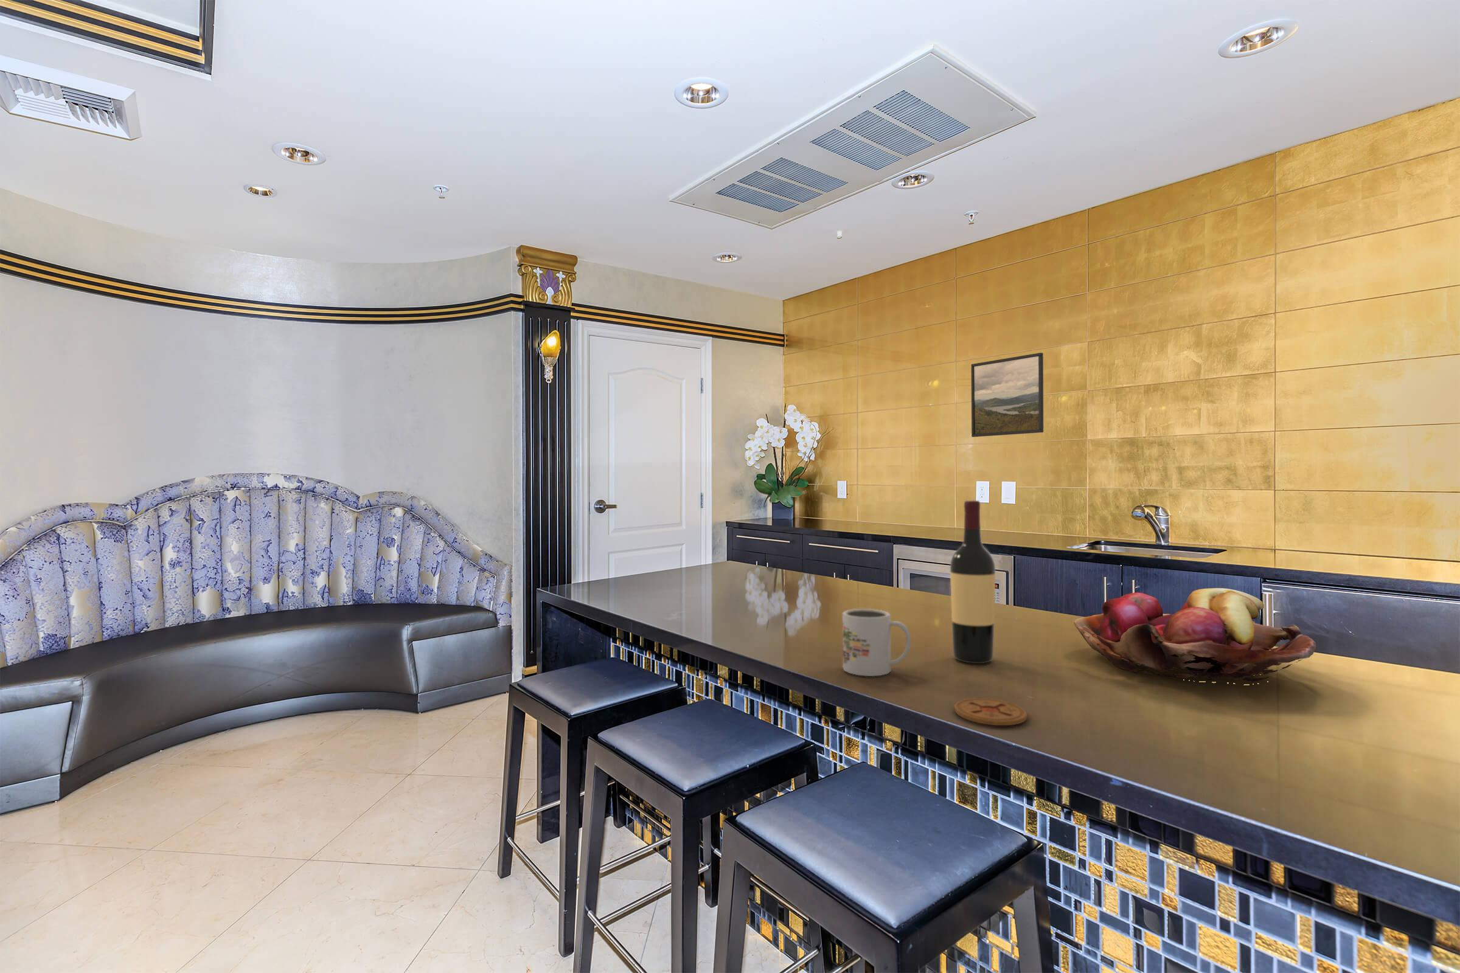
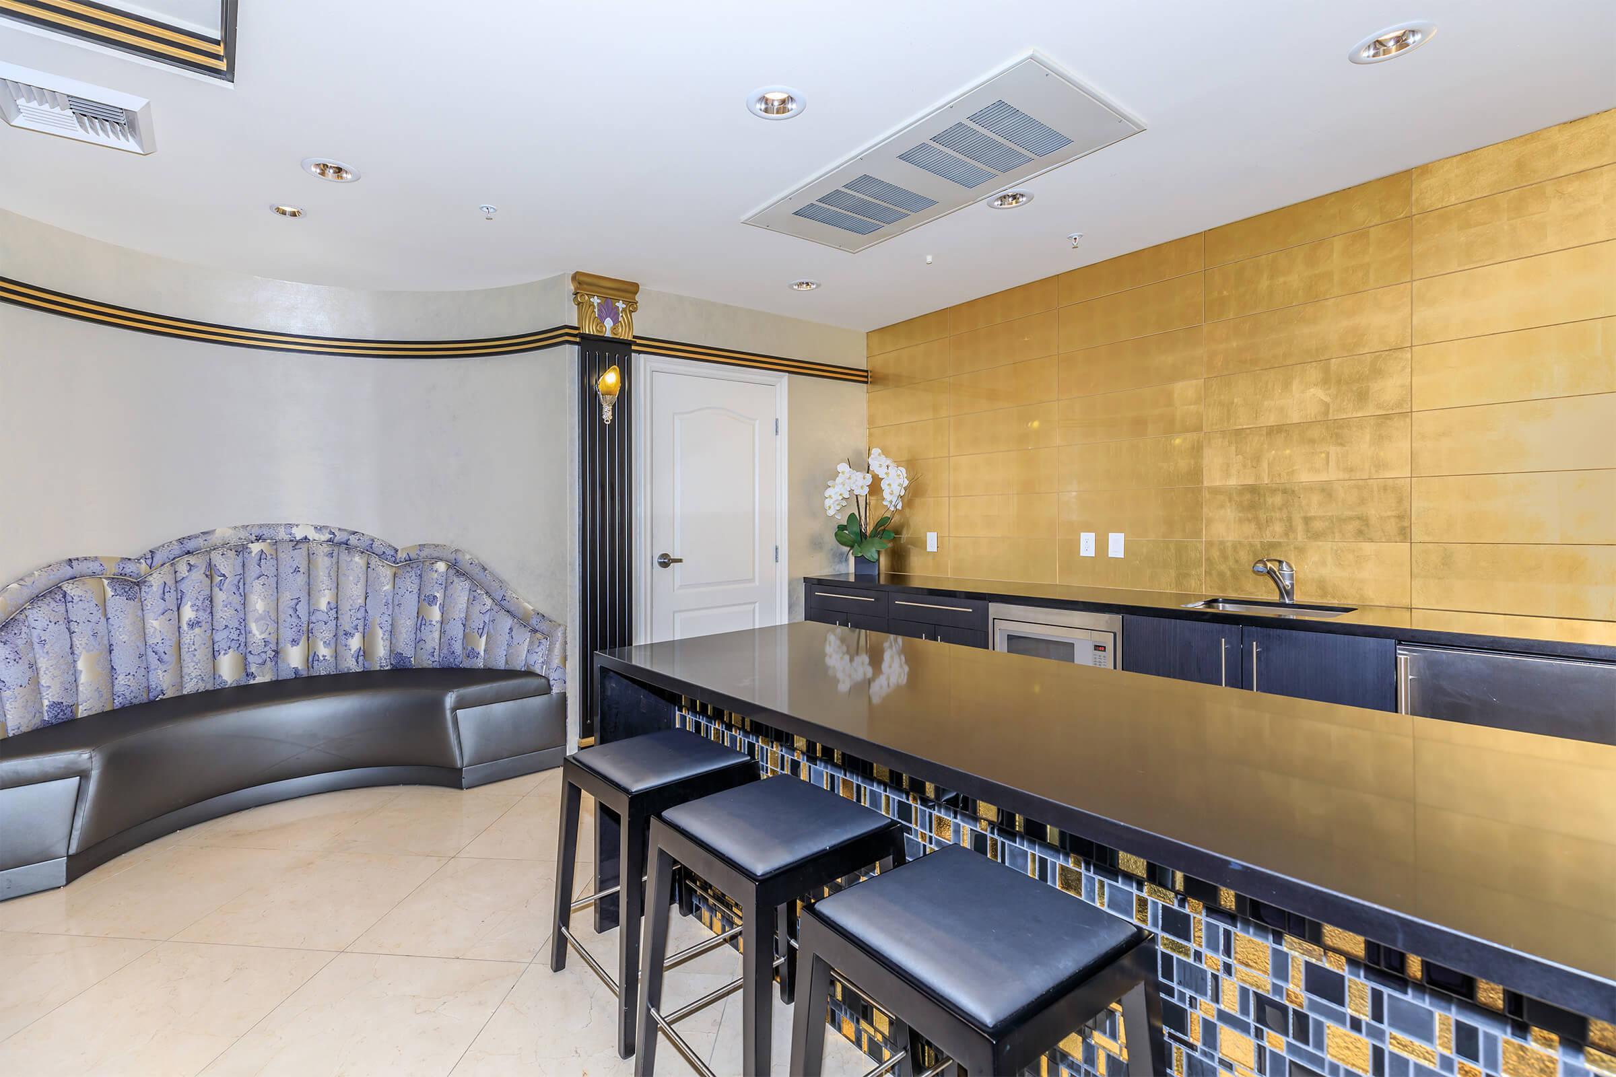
- mug (876, 642)
- fruit basket (1190, 629)
- coaster (990, 711)
- wine bottle (972, 580)
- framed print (1006, 396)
